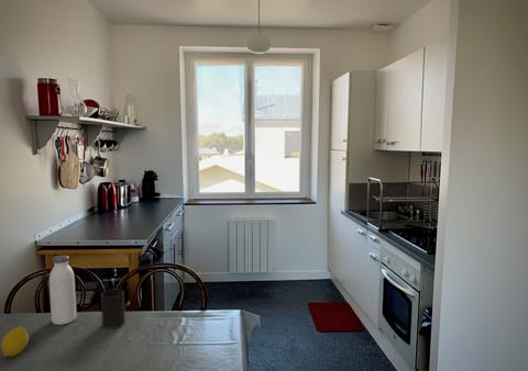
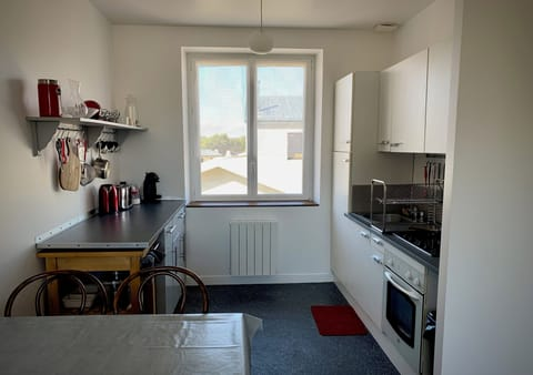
- water bottle (62, 288)
- fruit (14, 340)
- cup (112, 307)
